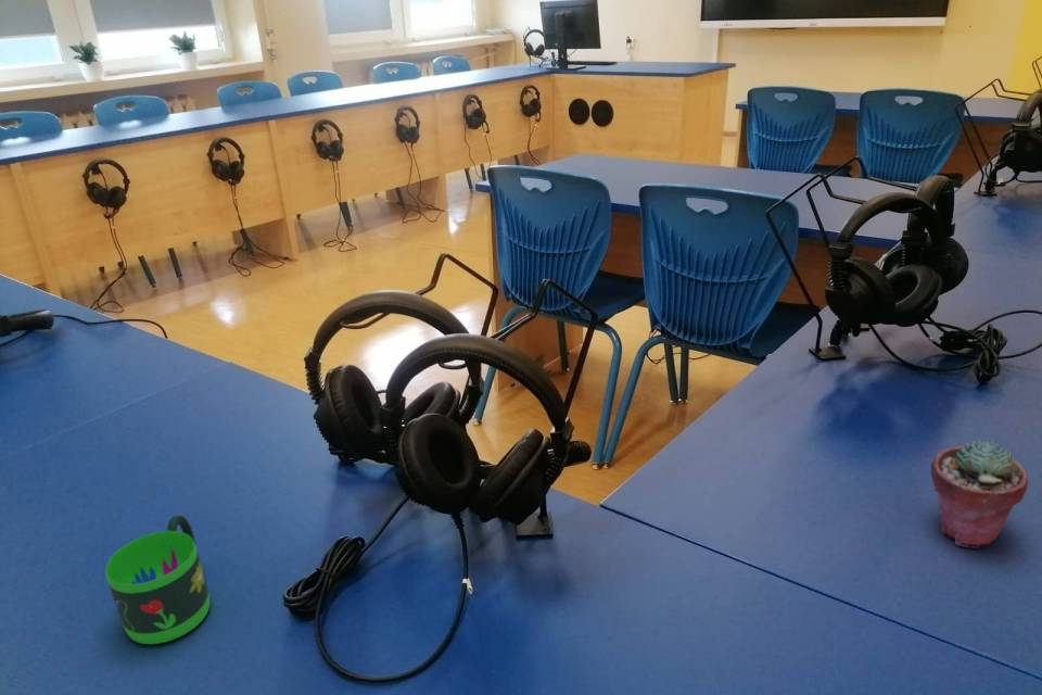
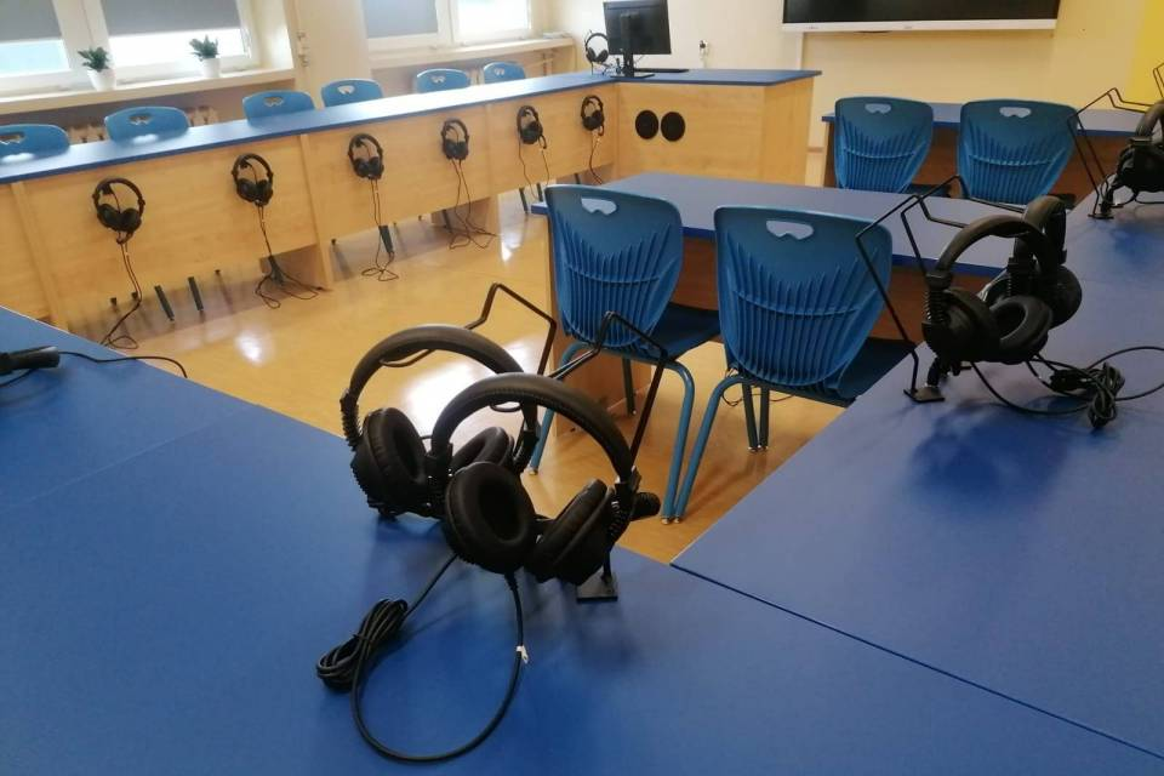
- potted succulent (976, 486)
- mug (167, 572)
